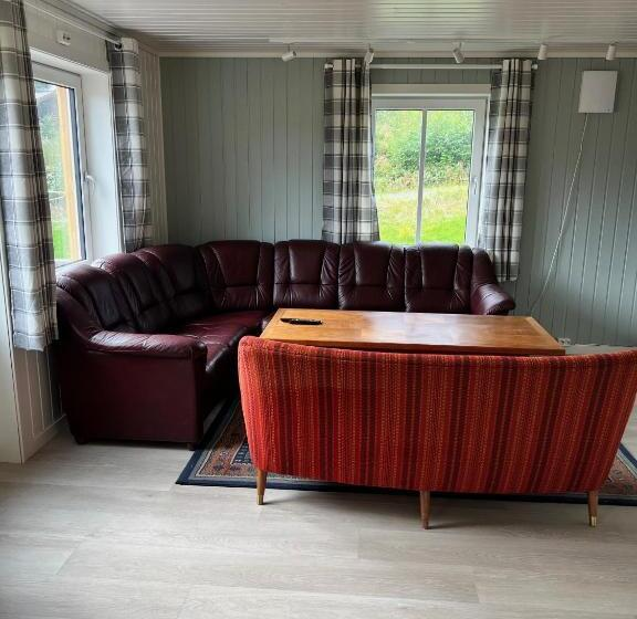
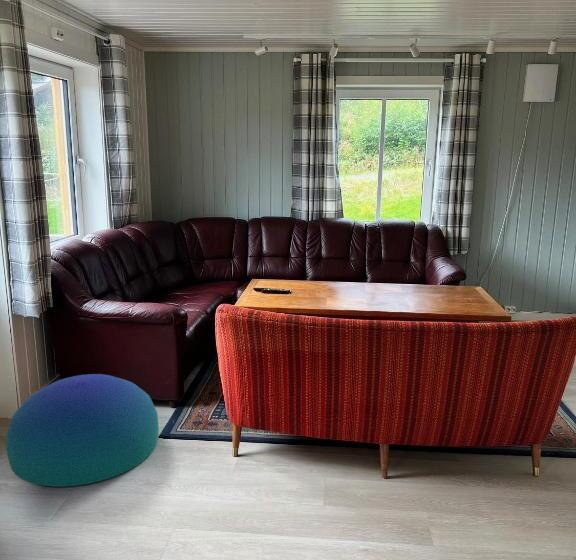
+ pouf (84, 414)
